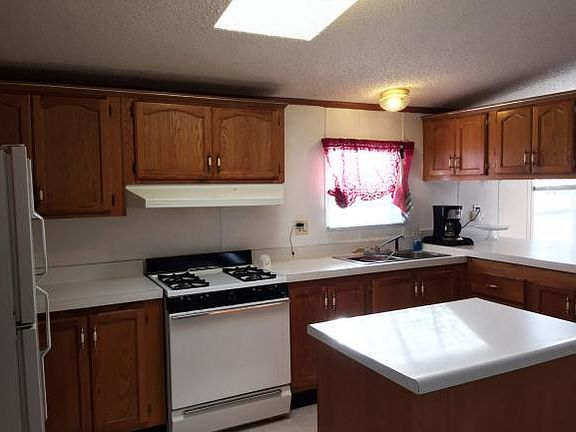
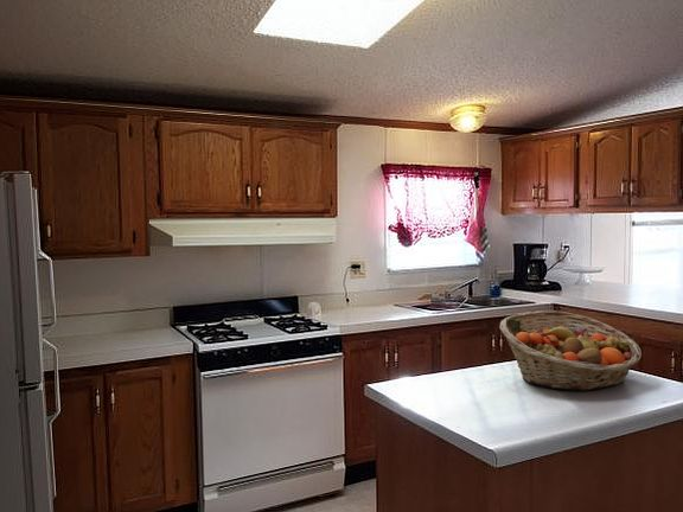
+ fruit basket (568, 347)
